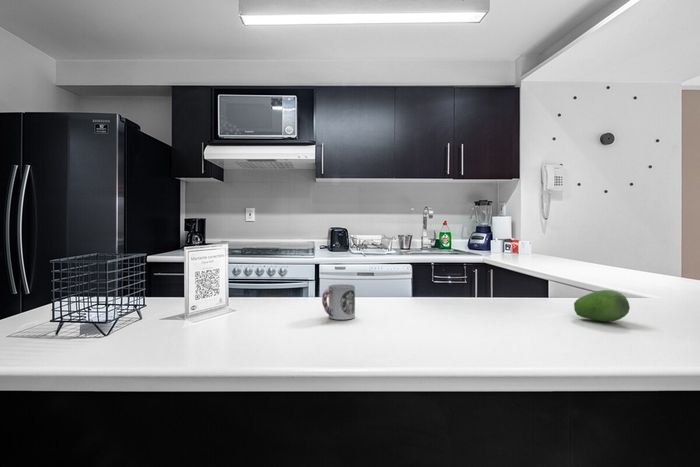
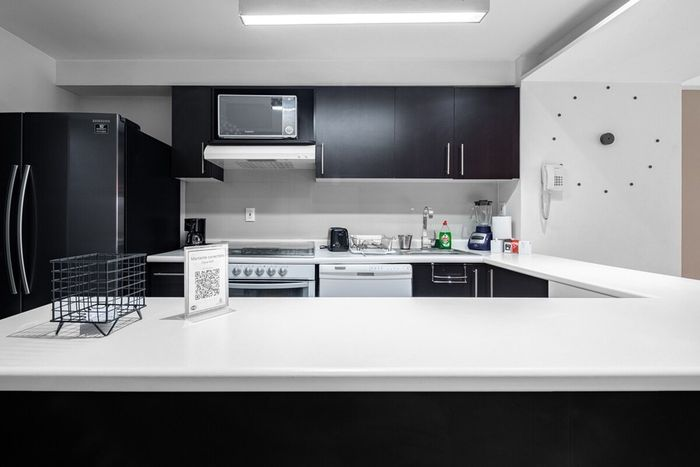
- cup (337, 302)
- fruit (601, 305)
